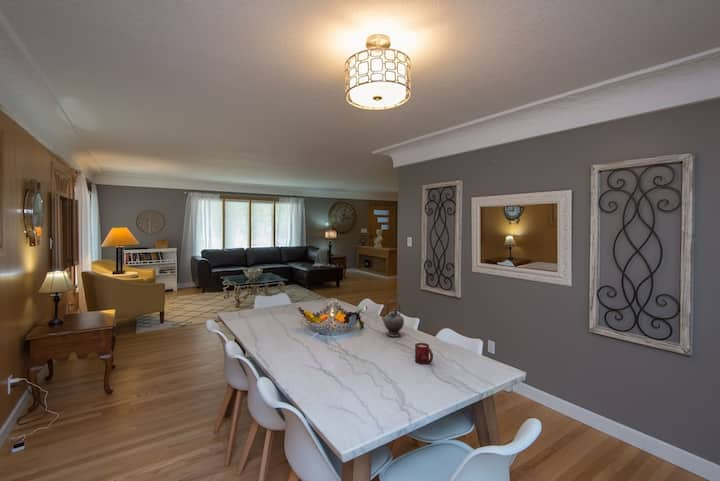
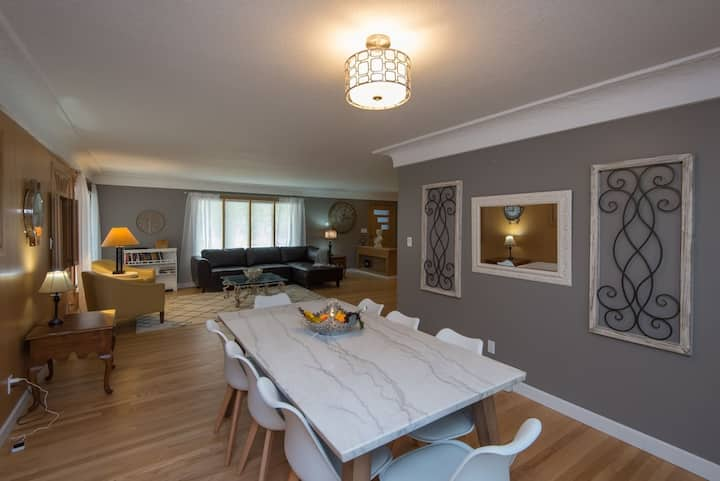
- cup (424, 354)
- teapot (391, 317)
